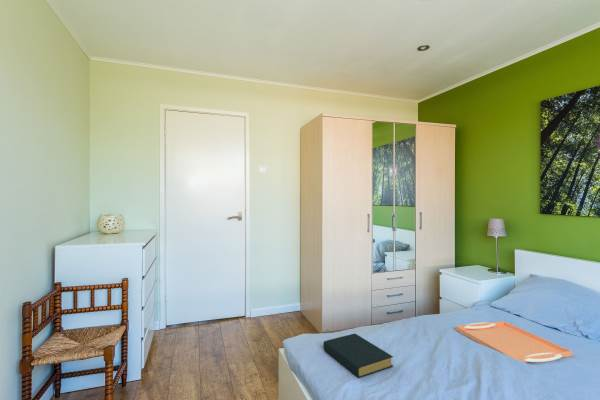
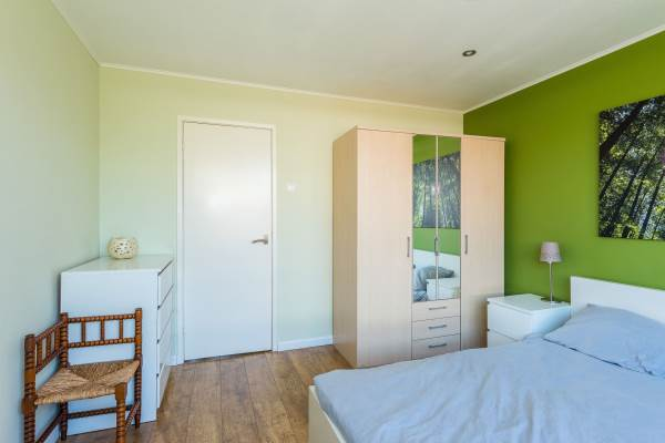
- hardback book (356, 353)
- serving tray (508, 339)
